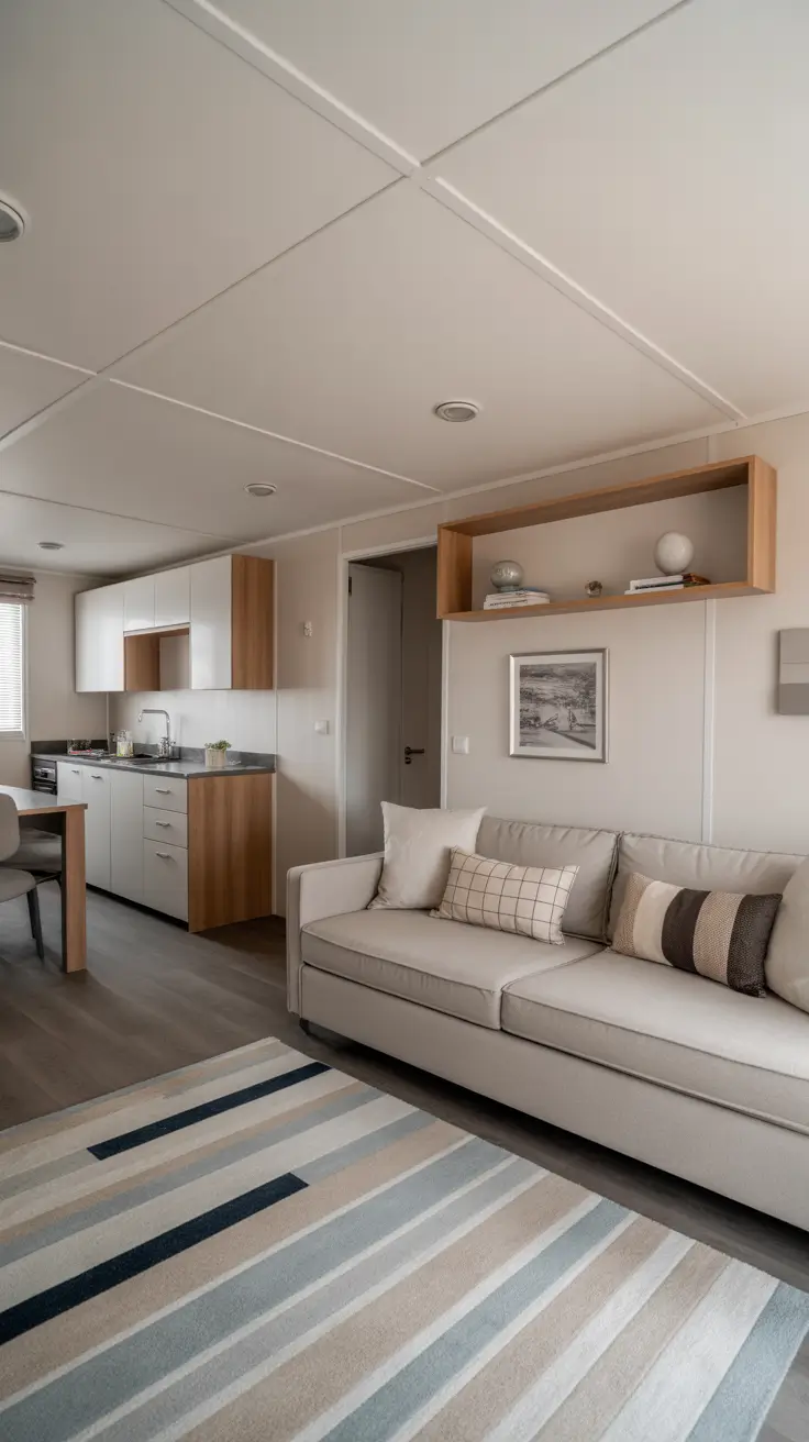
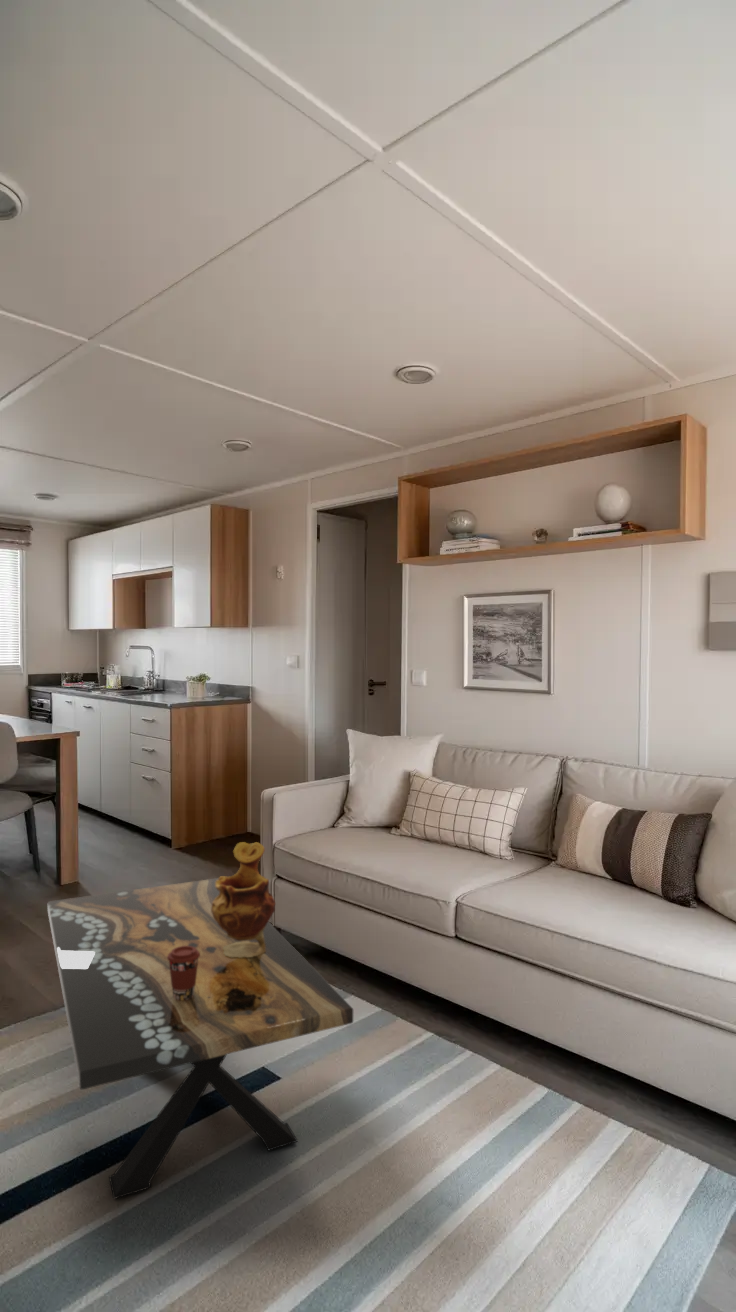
+ coffee table (174, 1011)
+ vase (241, 899)
+ coffee cup (183, 972)
